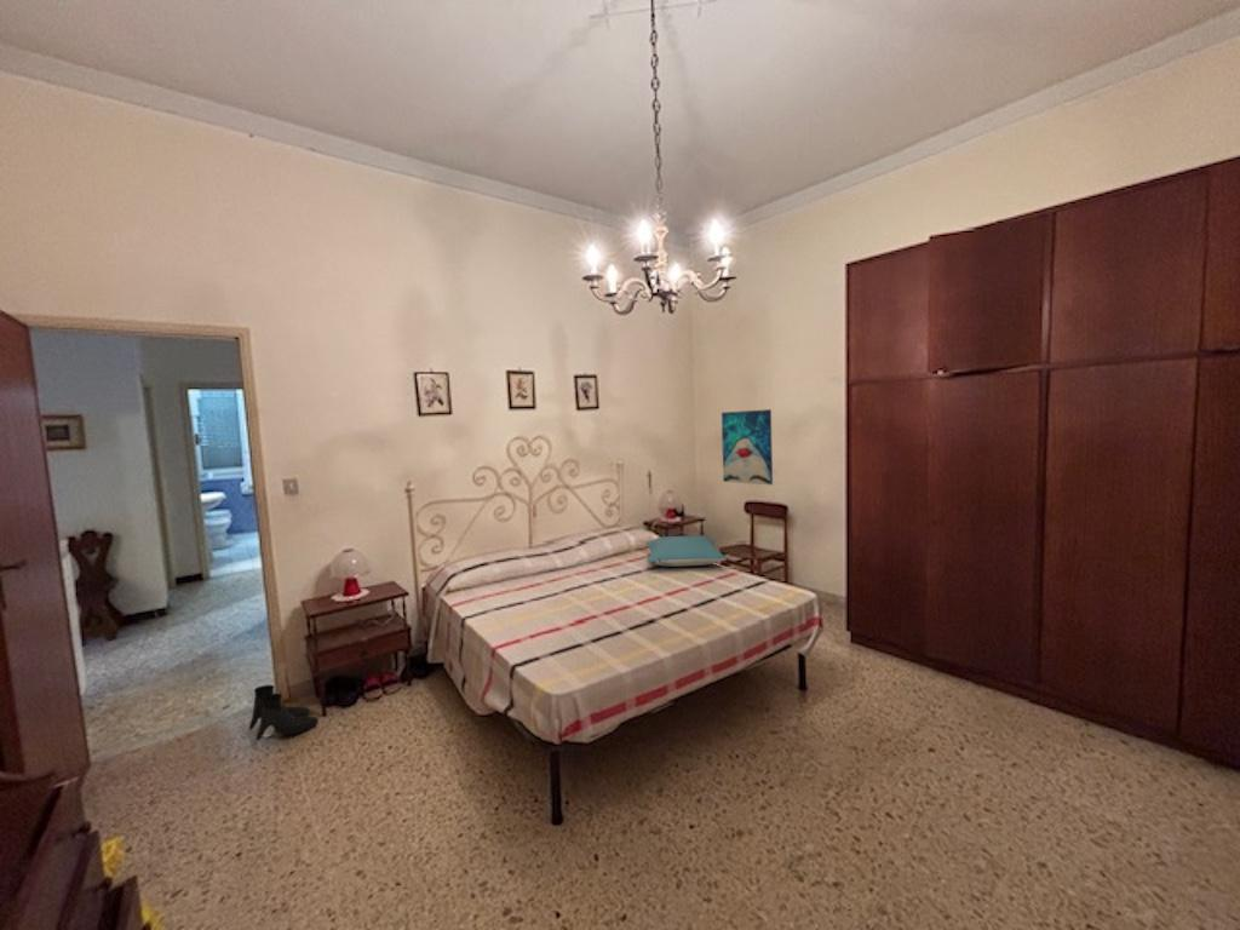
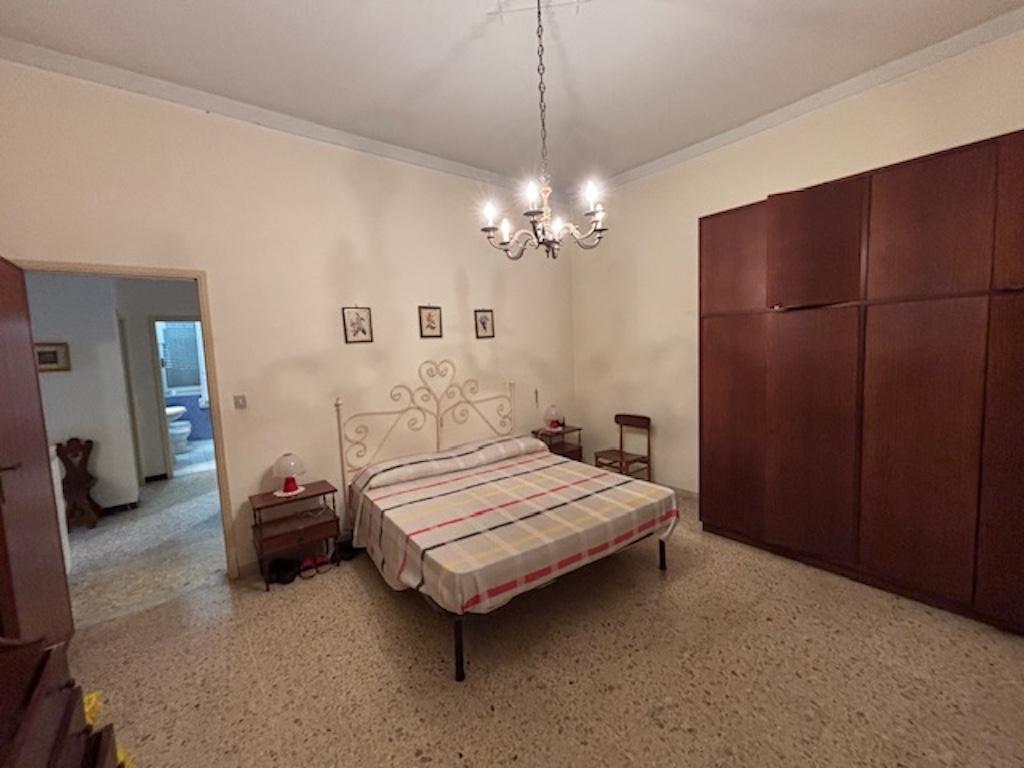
- pillow (683, 550)
- boots (282, 706)
- wall art (746, 447)
